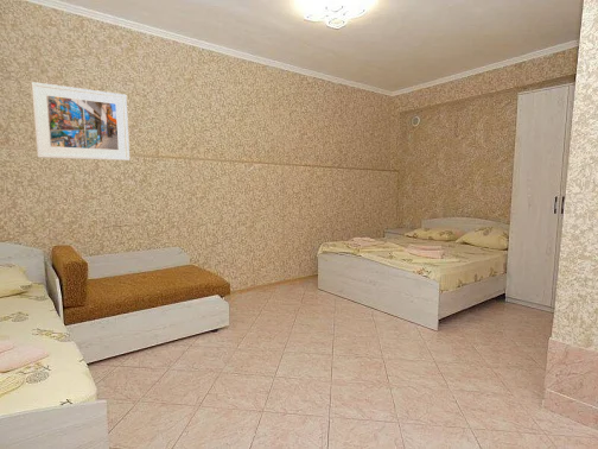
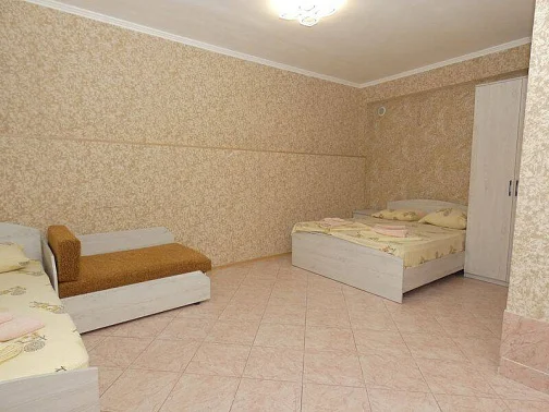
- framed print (84, 124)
